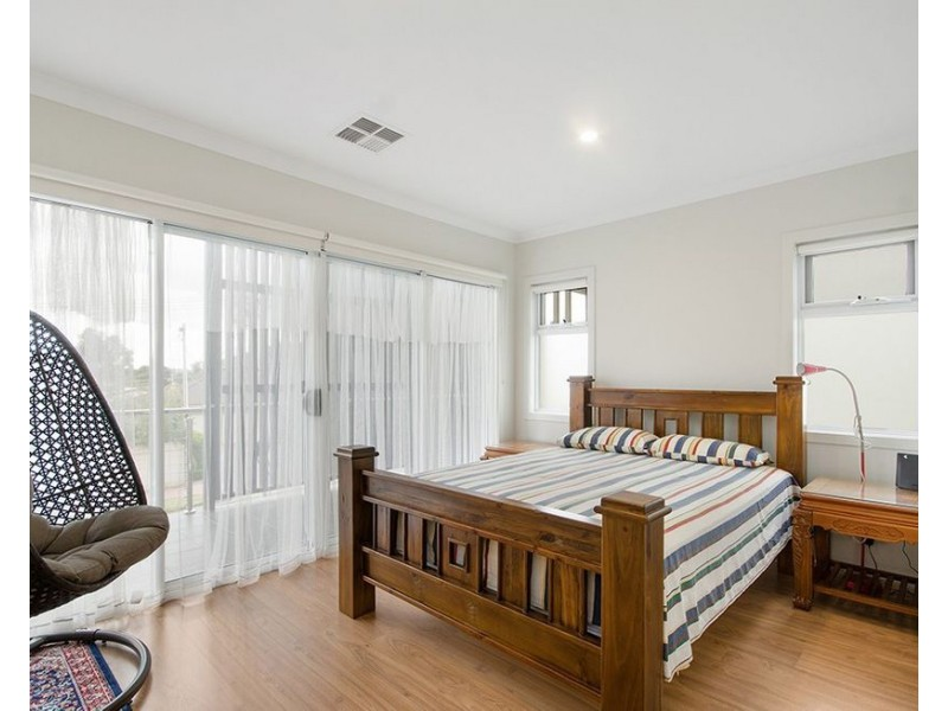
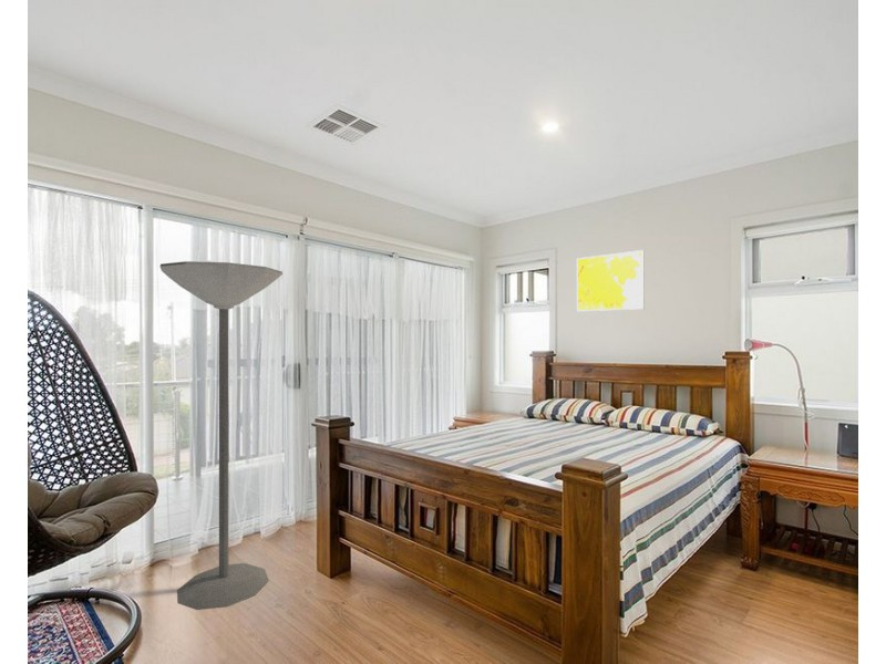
+ floor lamp (224, 427)
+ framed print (608, 282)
